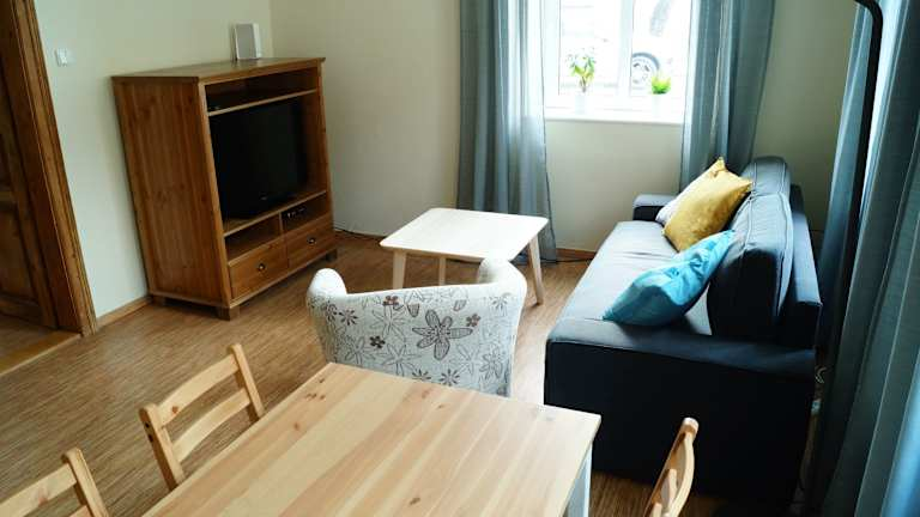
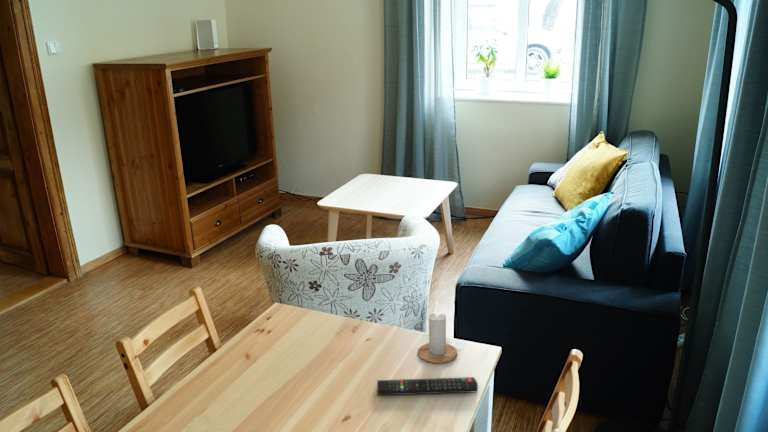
+ candle (437, 327)
+ remote control (427, 387)
